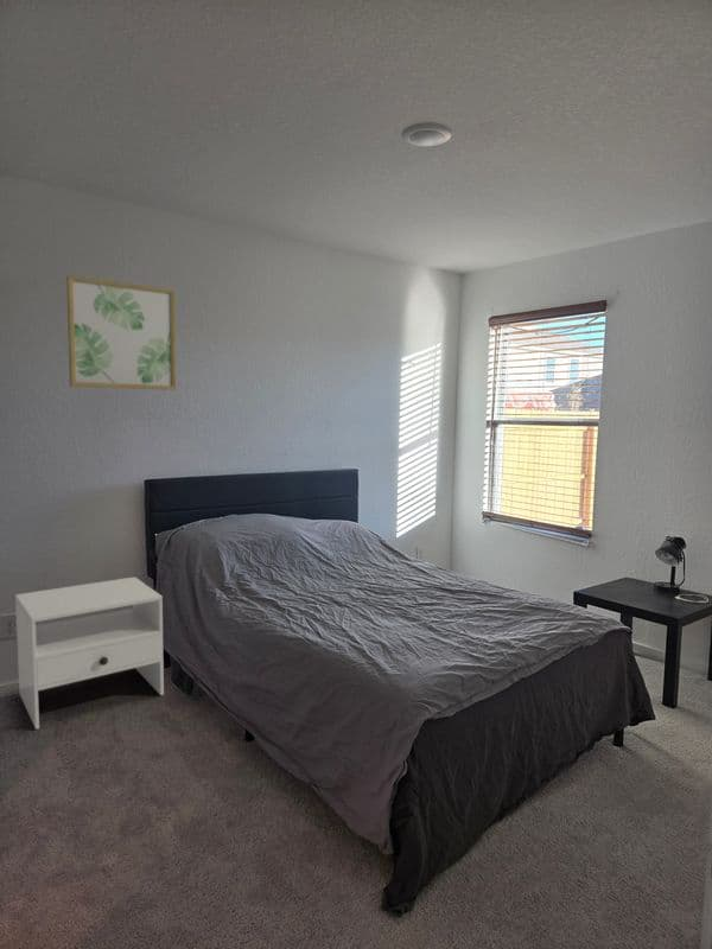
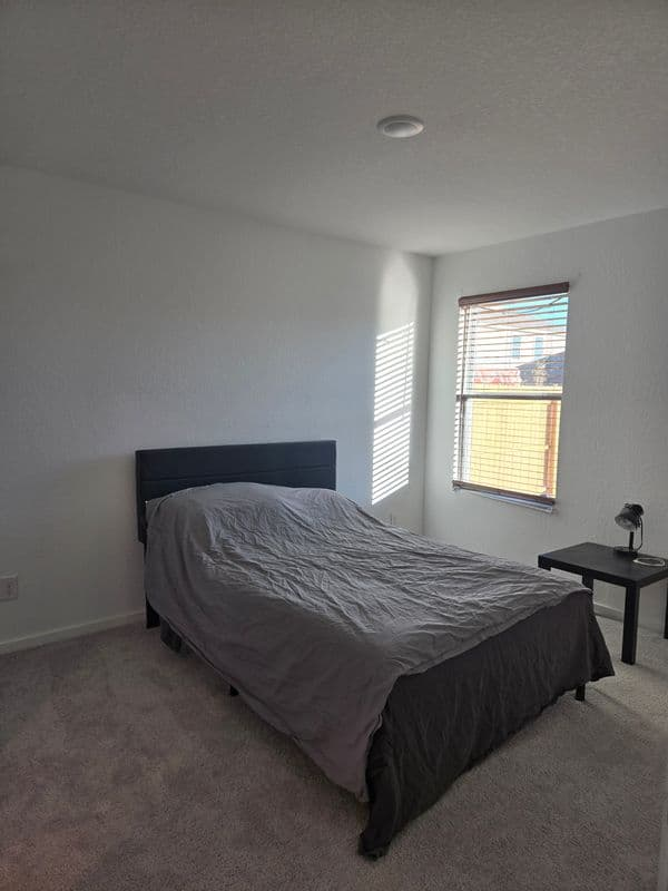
- wall art (123, 336)
- nightstand (91, 645)
